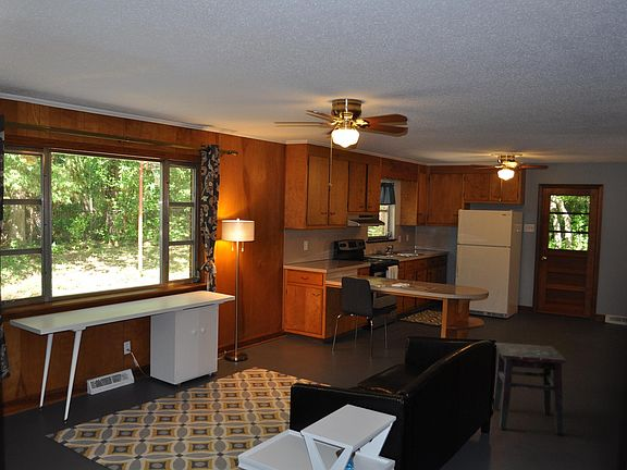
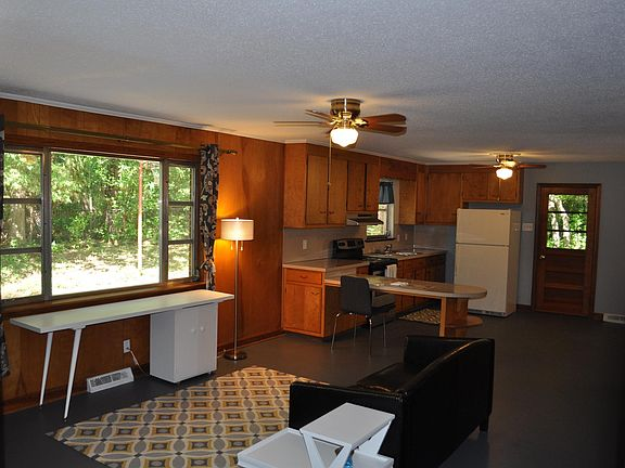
- side table (527, 385)
